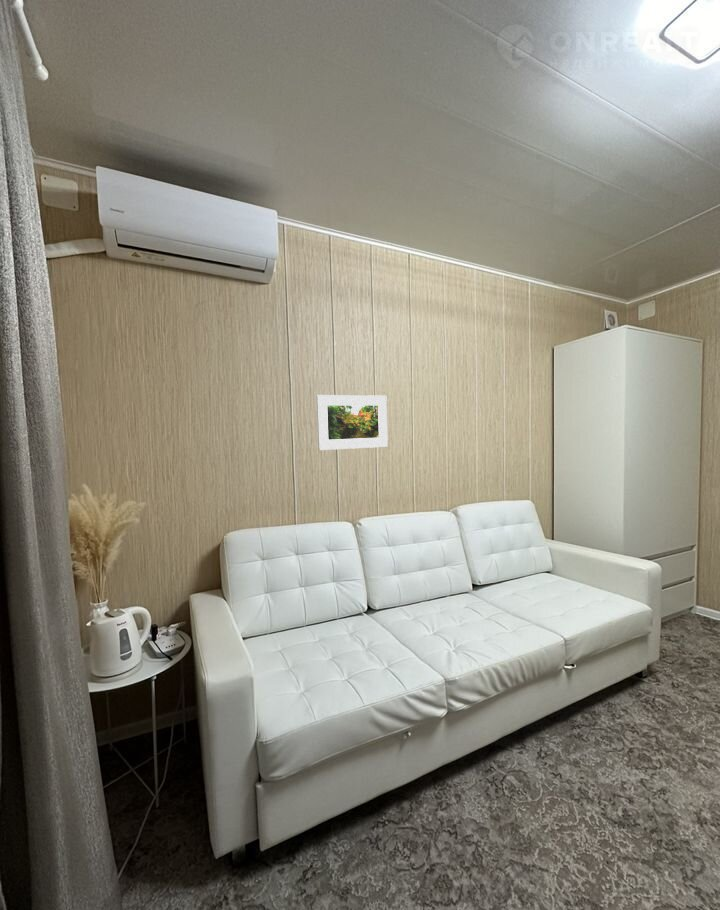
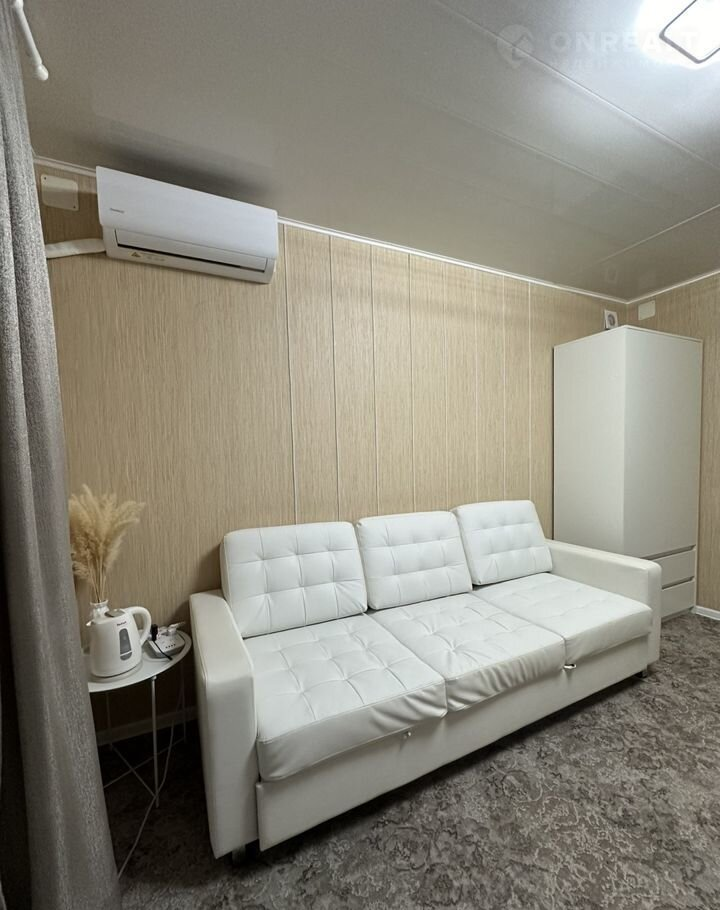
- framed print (353, 421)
